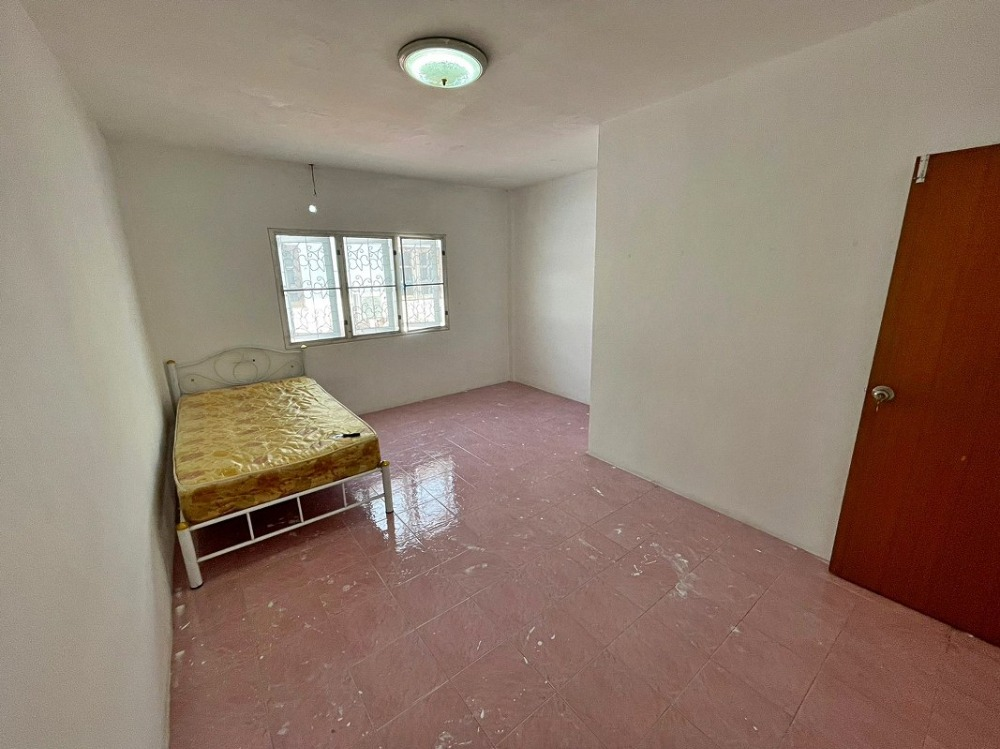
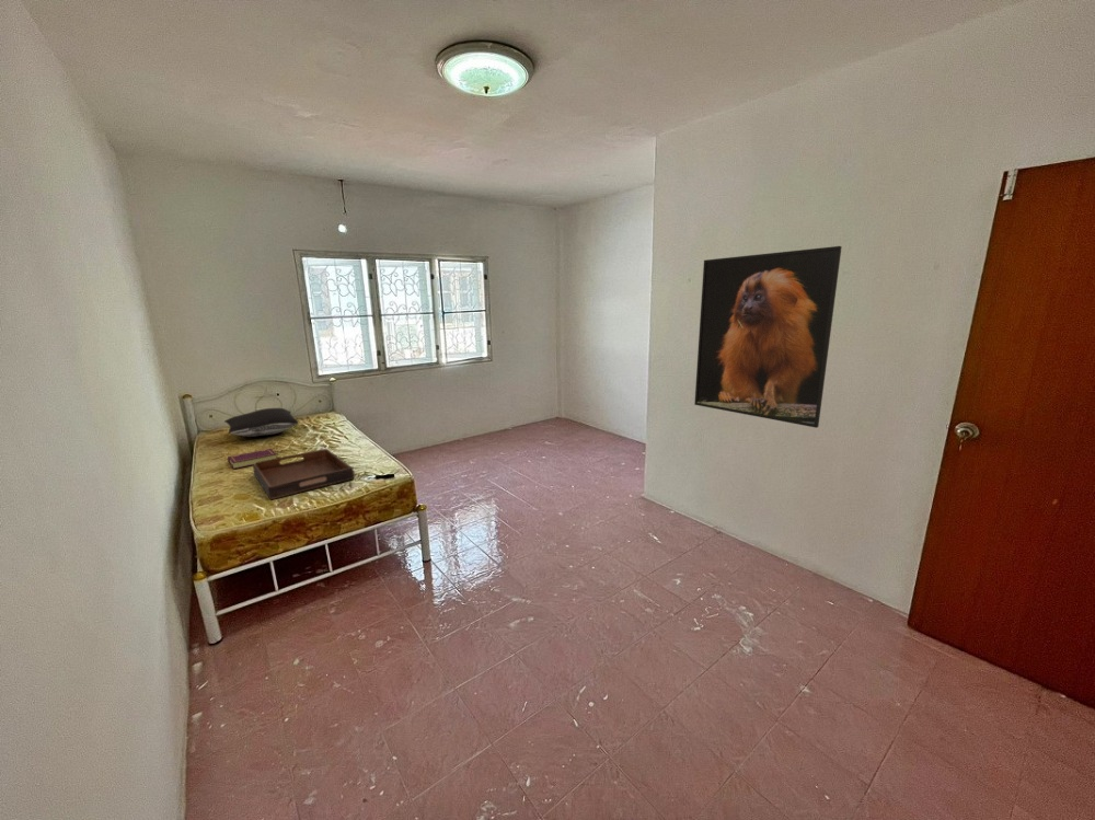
+ pillow (261, 421)
+ serving tray (301, 471)
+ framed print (757, 337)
+ book (252, 458)
